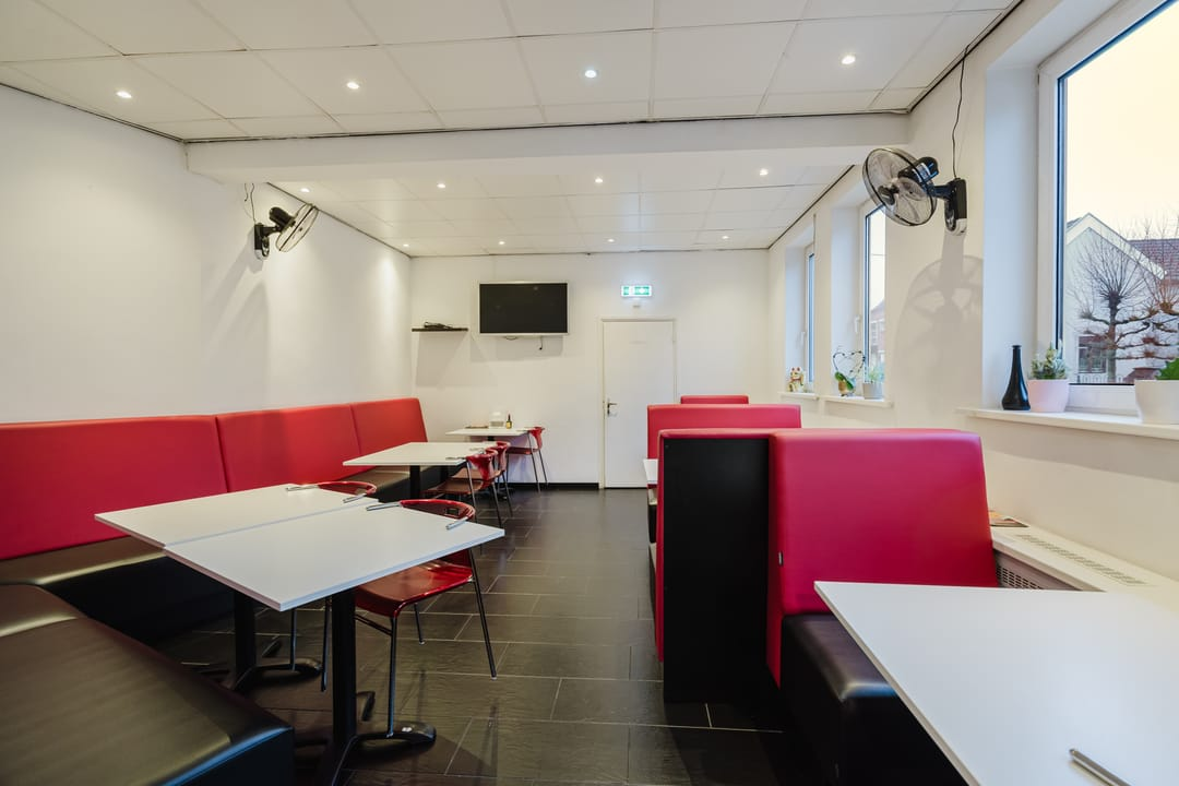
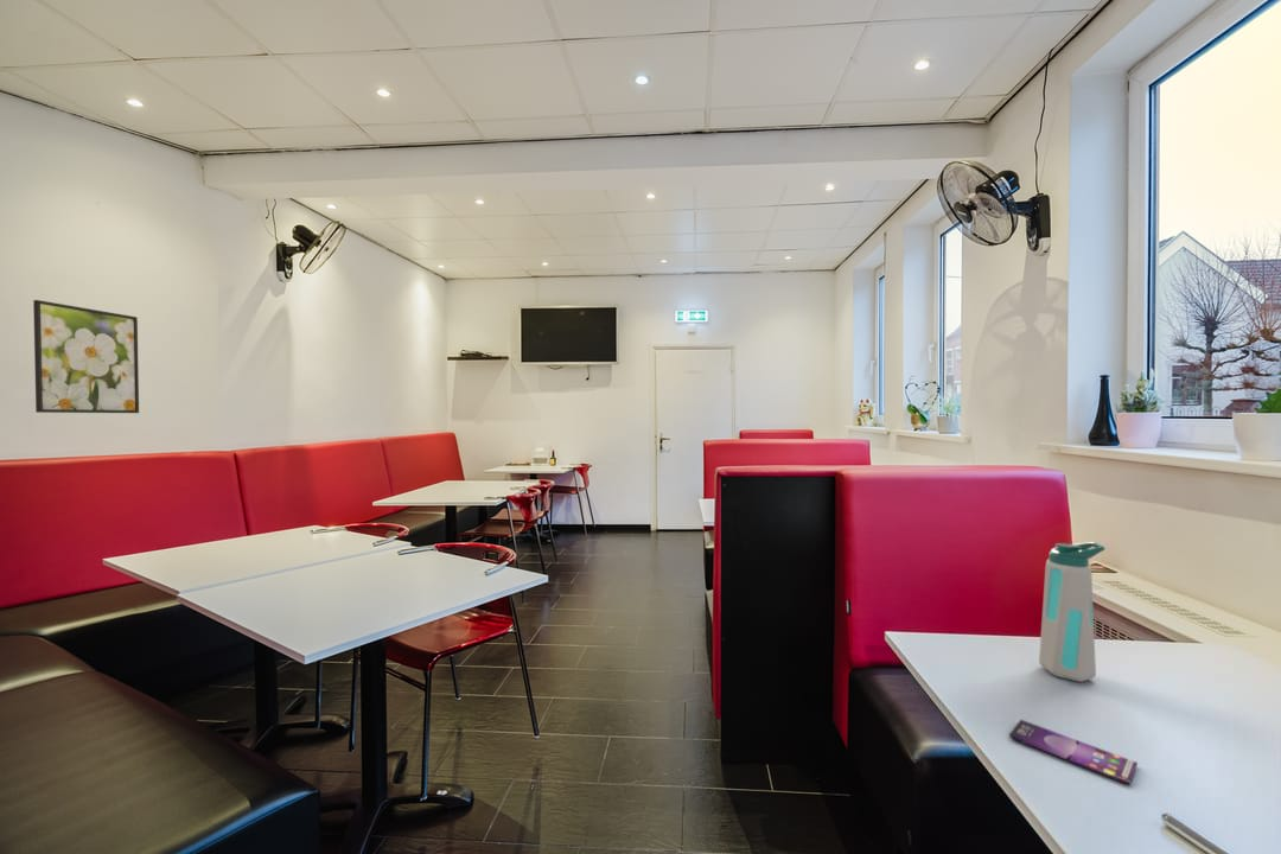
+ smartphone (1070, 748)
+ water bottle (1071, 607)
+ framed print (90, 361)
